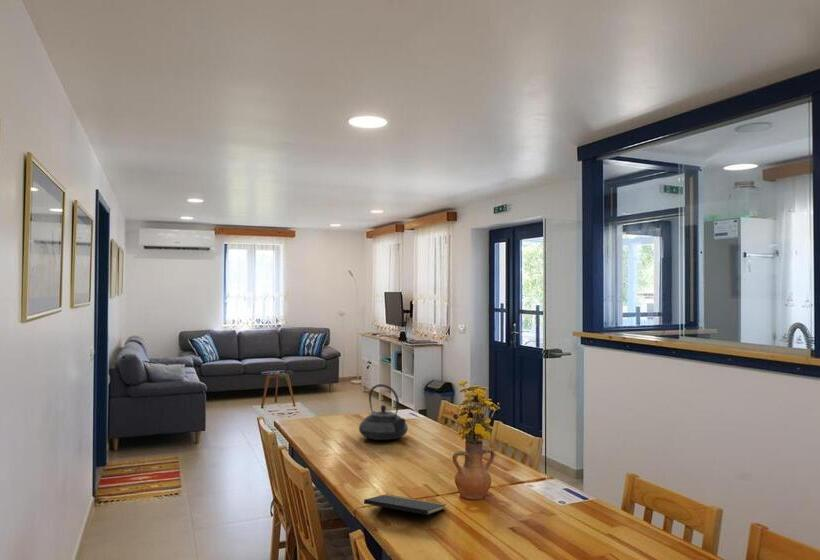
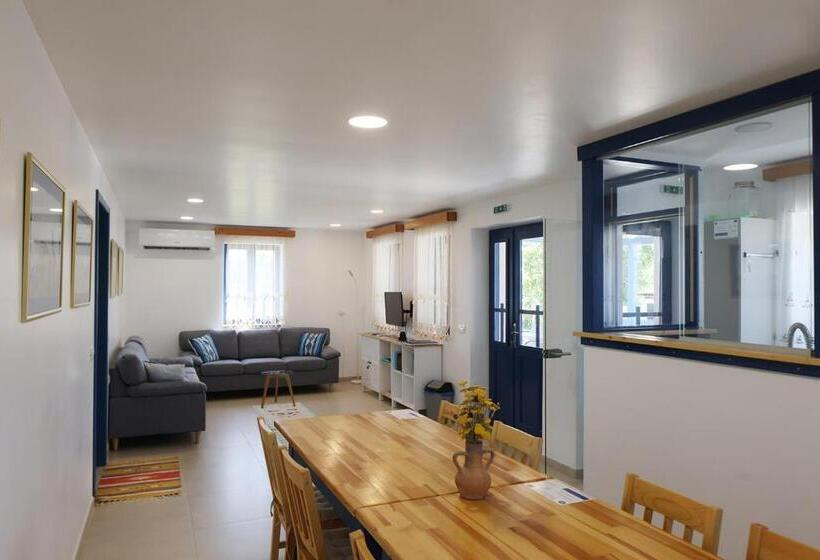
- notepad (405, 504)
- teapot (385, 411)
